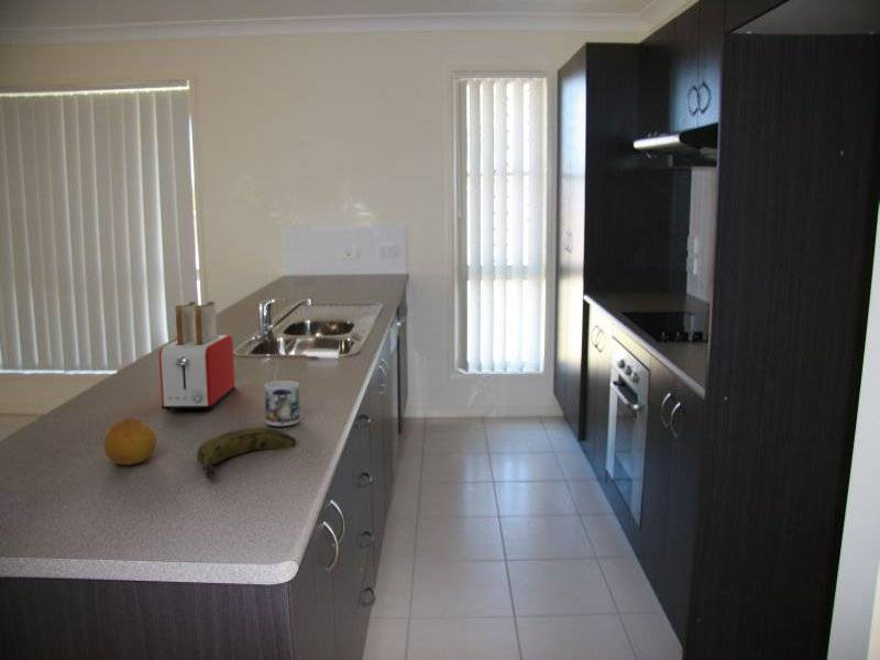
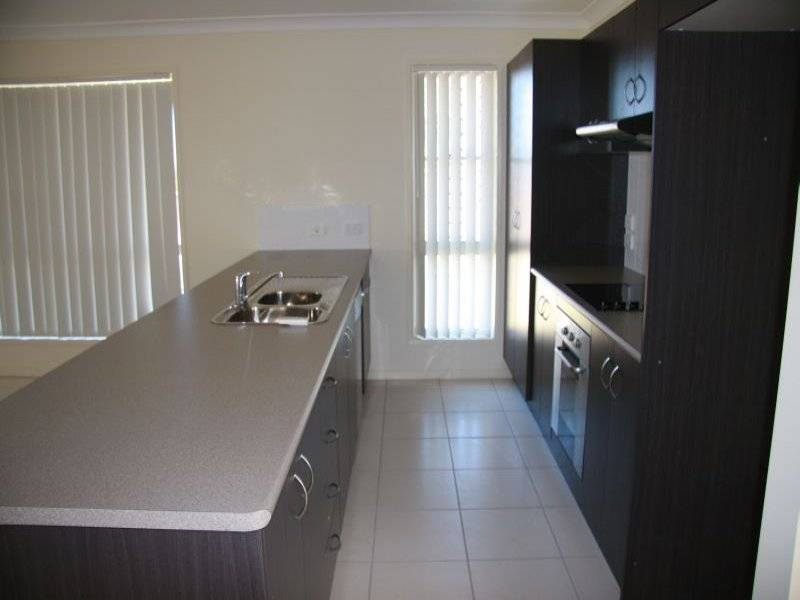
- toaster (197, 352)
- banana (250, 449)
- fruit (130, 439)
- mug (282, 402)
